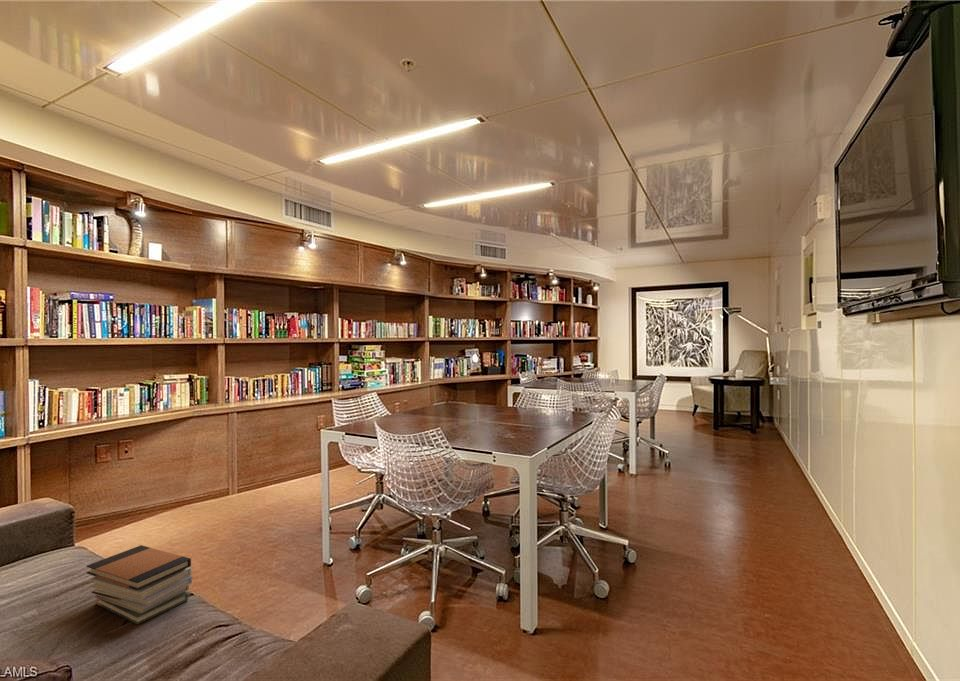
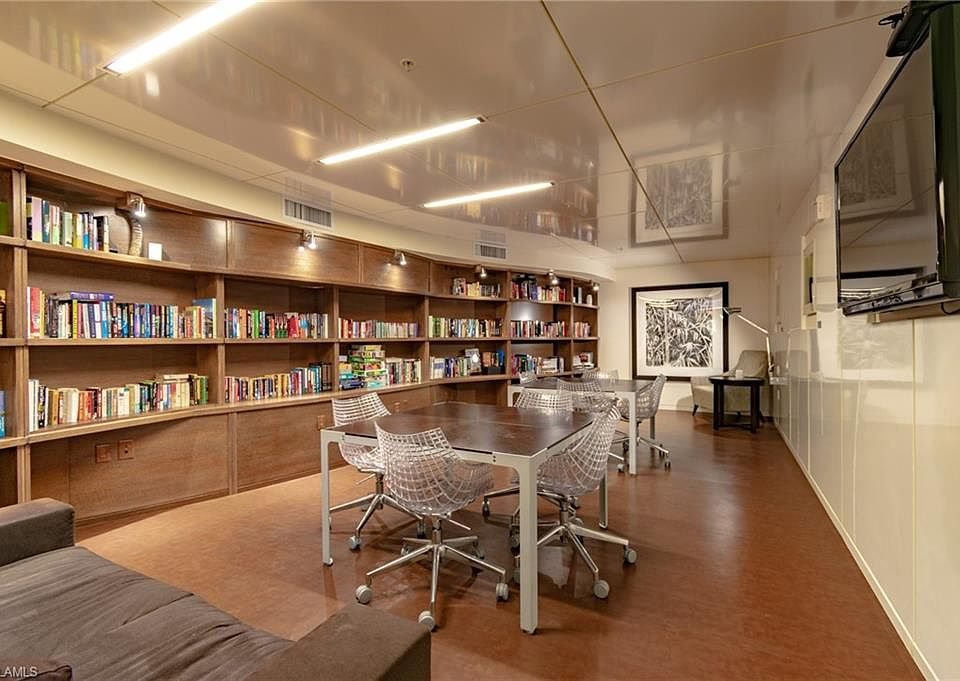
- book stack (141, 582)
